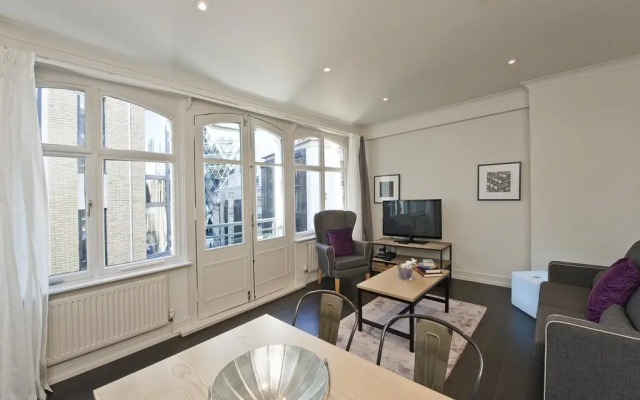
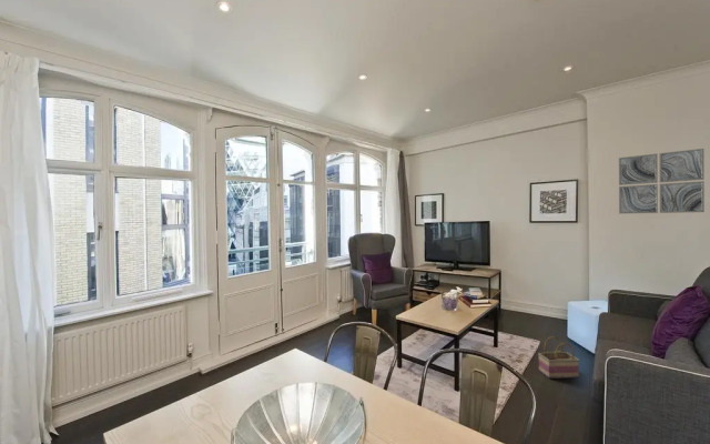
+ basket (558, 356)
+ wall art (657, 182)
